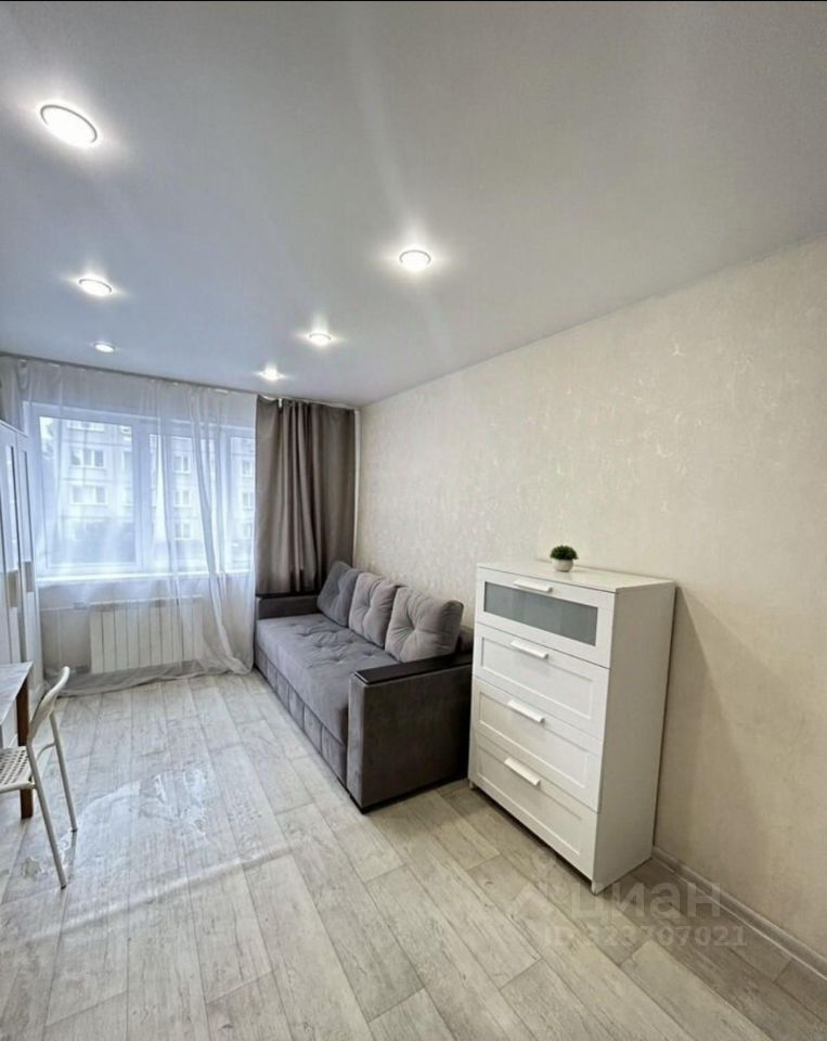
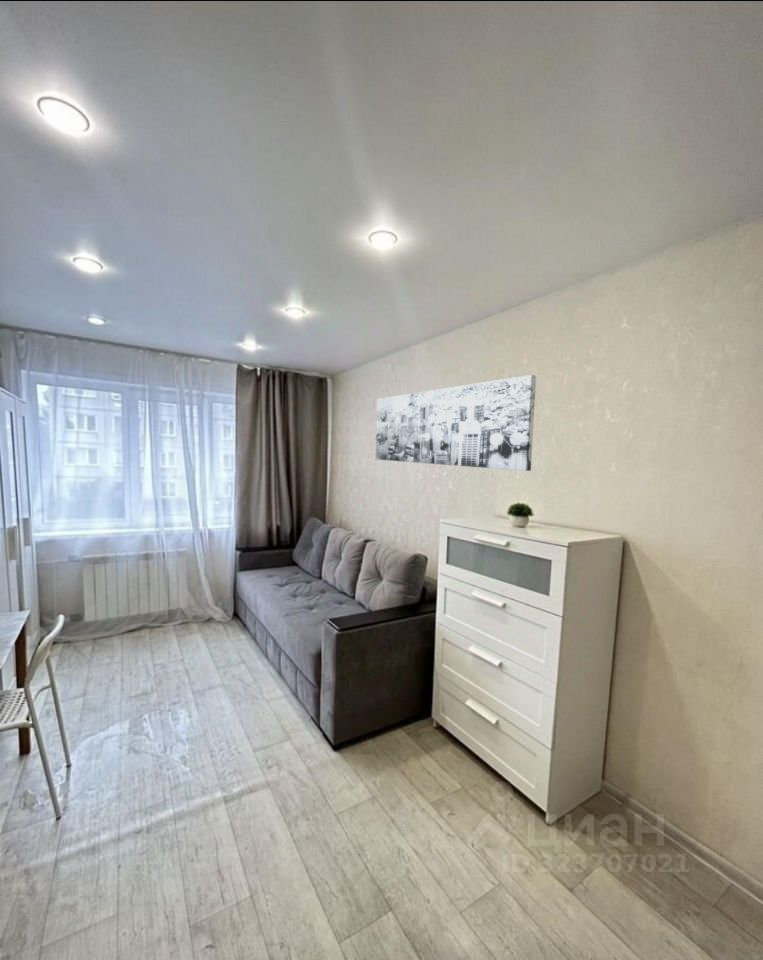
+ wall art (437, 427)
